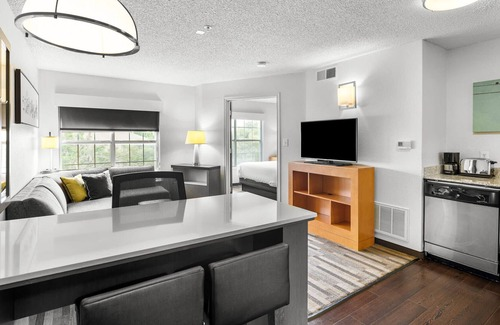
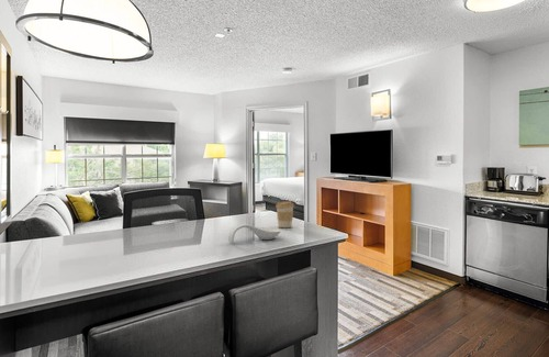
+ coffee cup (284, 213)
+ spoon rest (255, 231)
